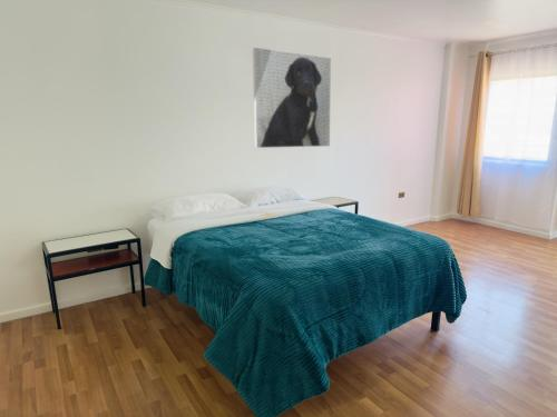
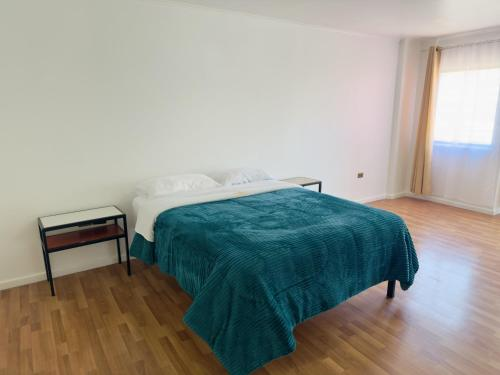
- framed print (294, 100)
